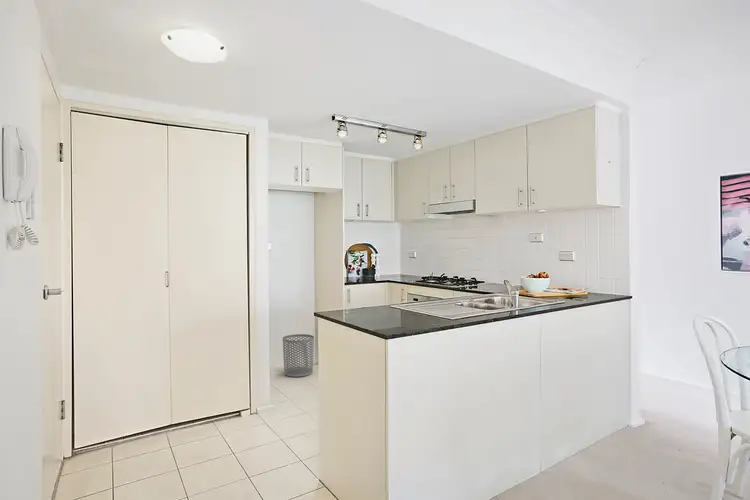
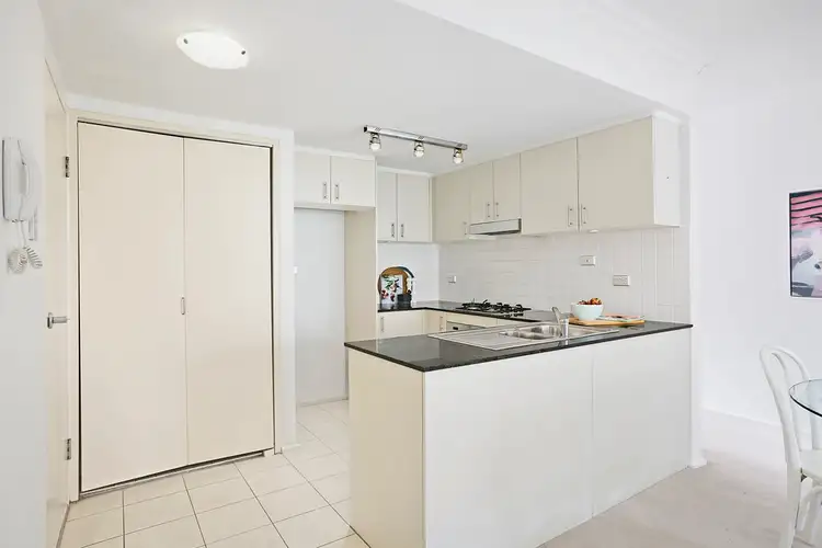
- waste bin (298, 354)
